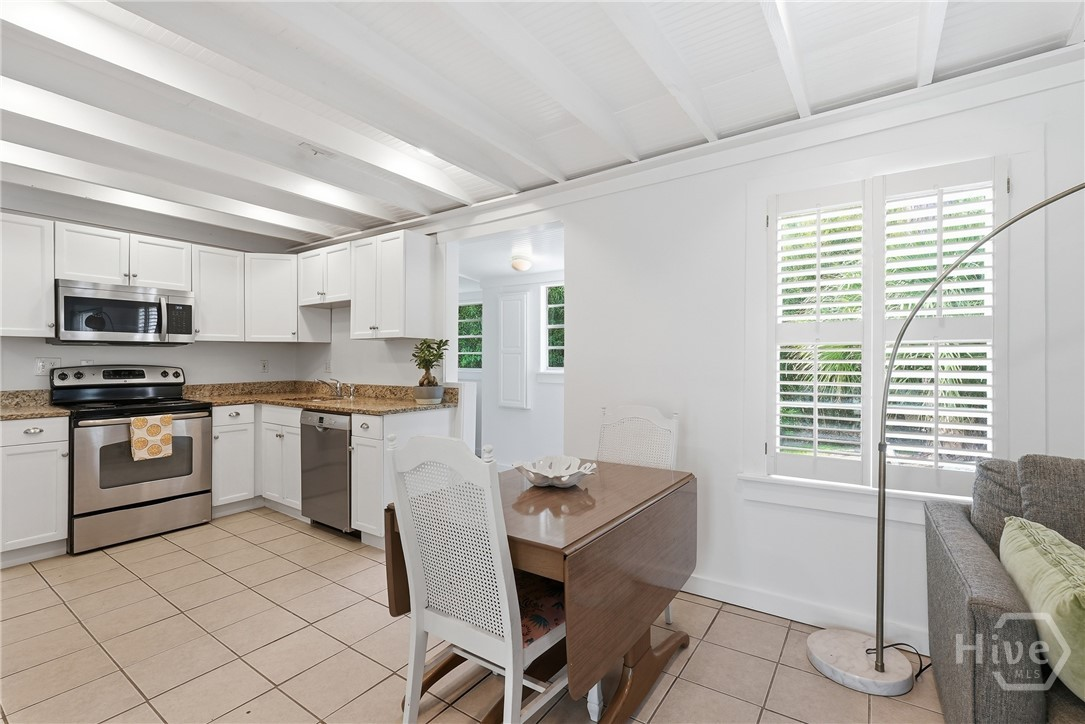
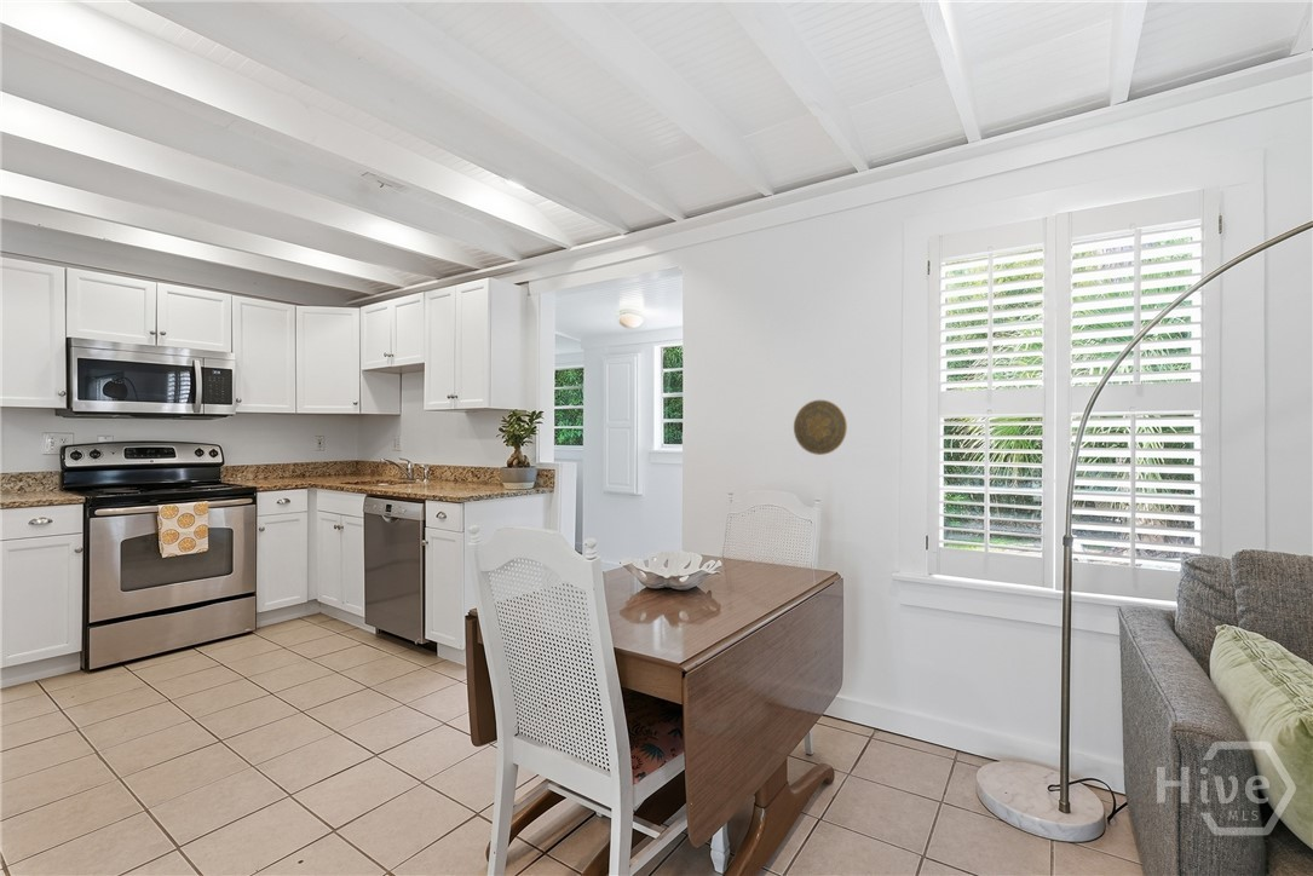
+ decorative plate (818, 427)
